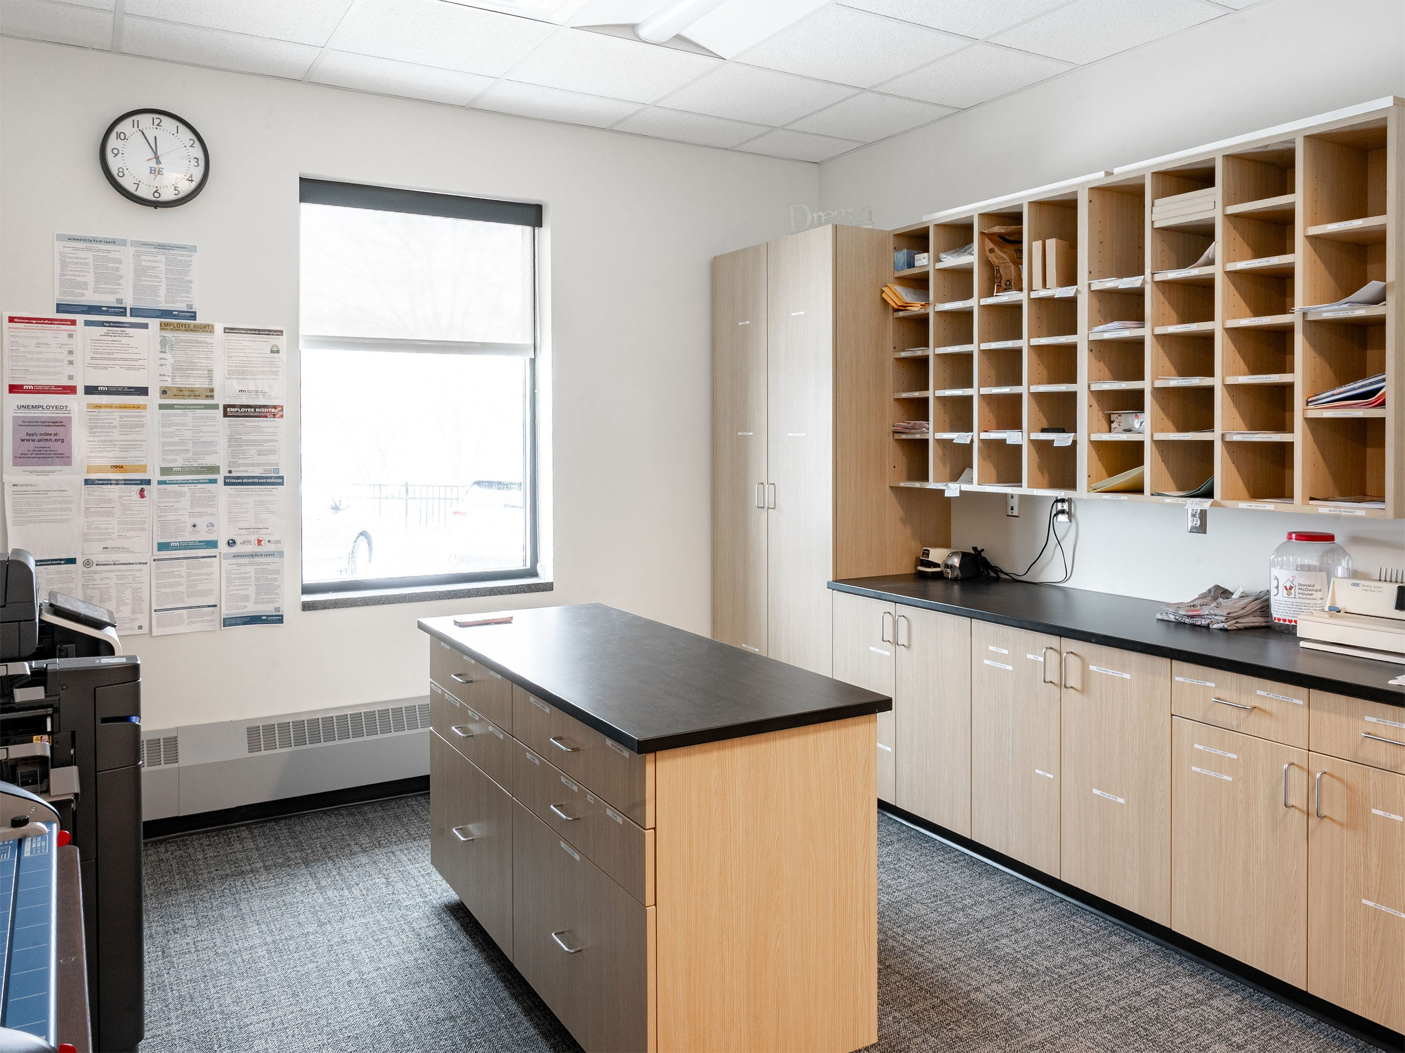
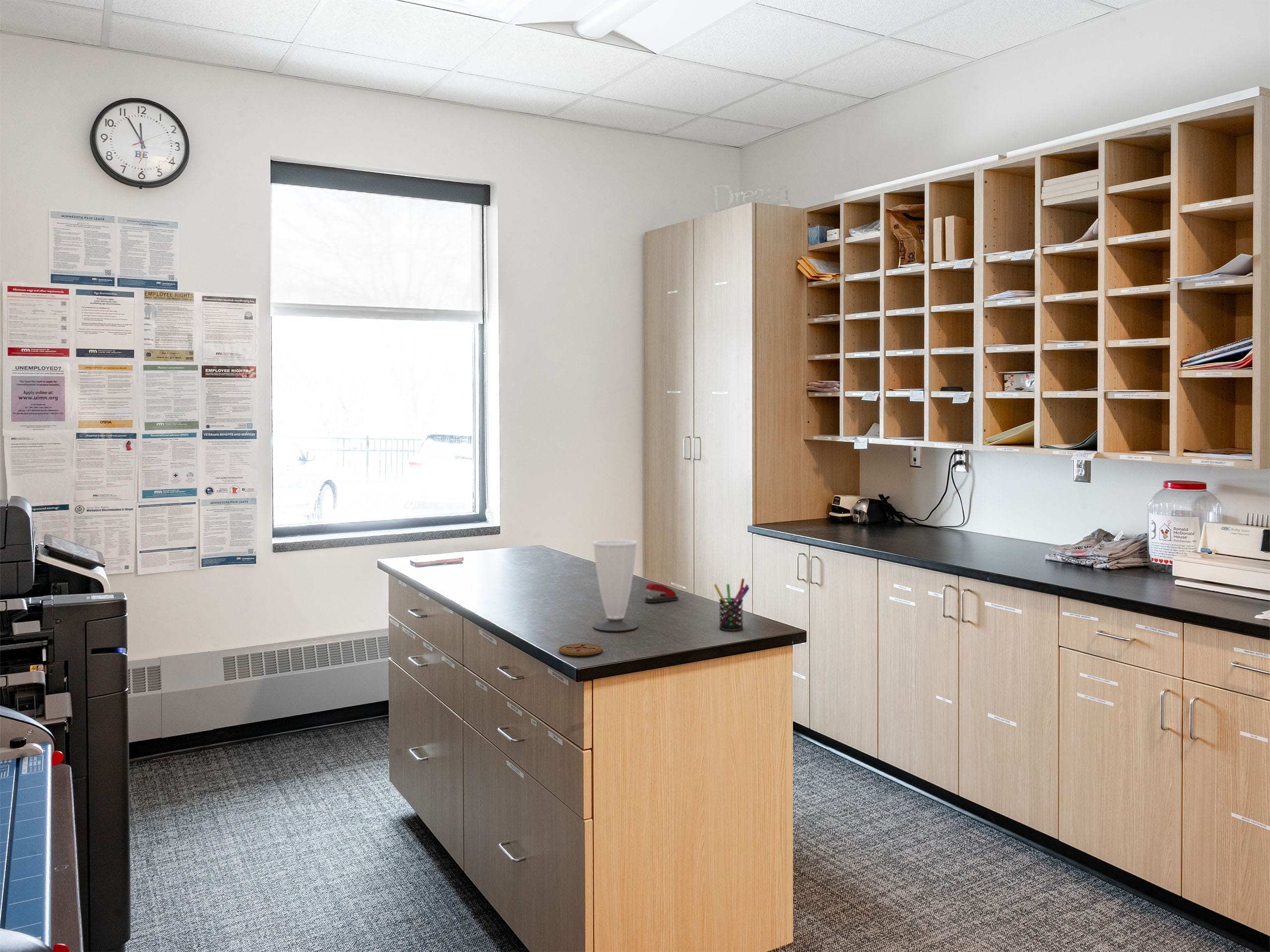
+ stapler (660, 592)
+ cup (615, 584)
+ pen holder (732, 603)
+ coaster (580, 649)
